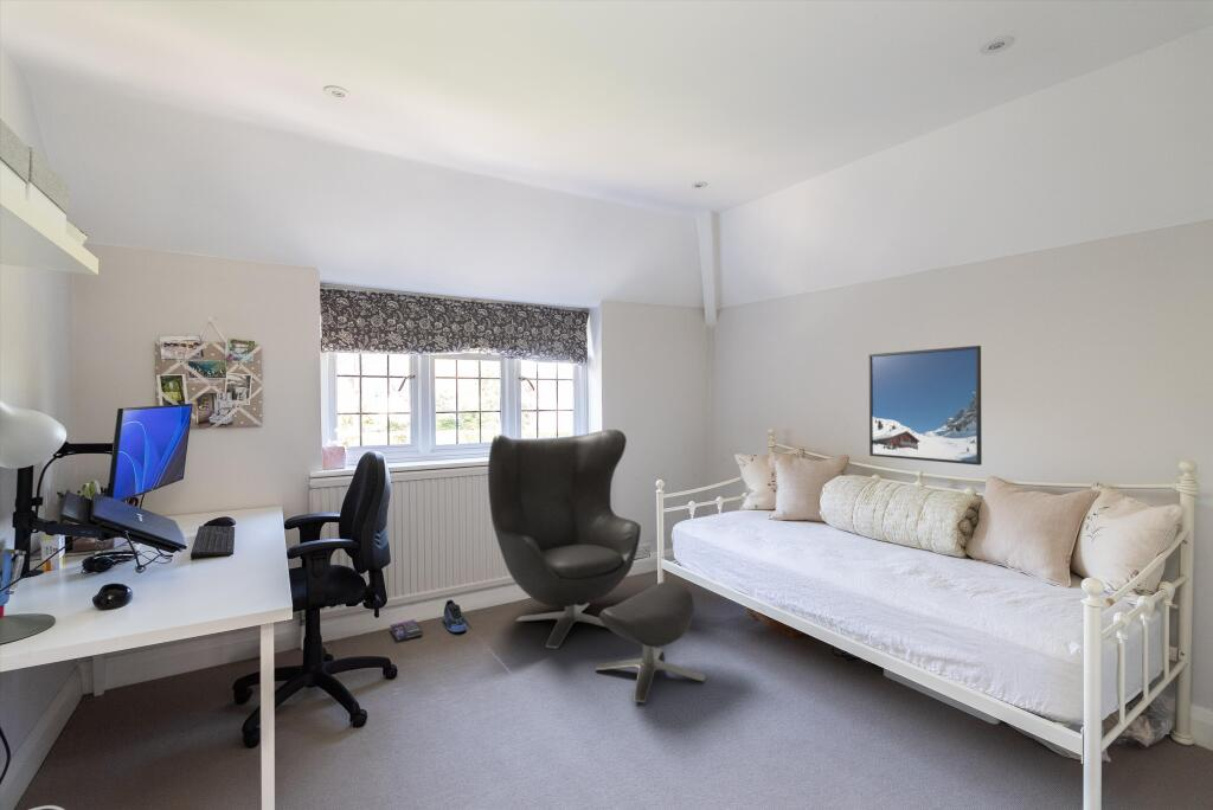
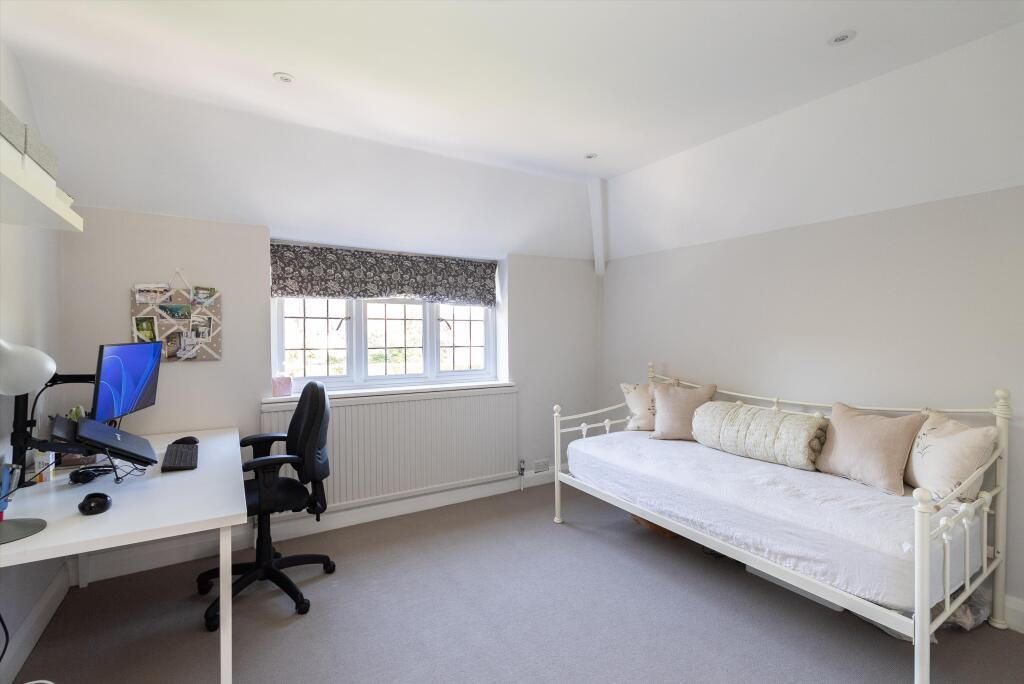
- ottoman (589, 535)
- box (405, 630)
- sneaker (454, 615)
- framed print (920, 405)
